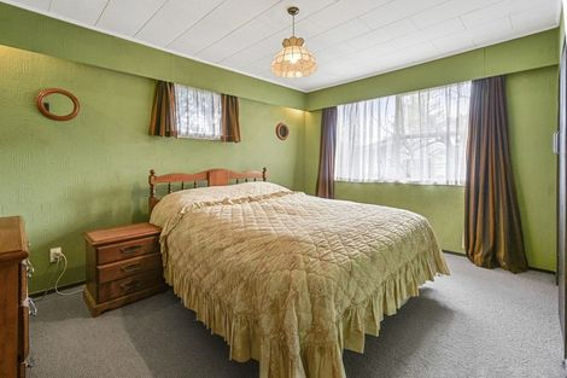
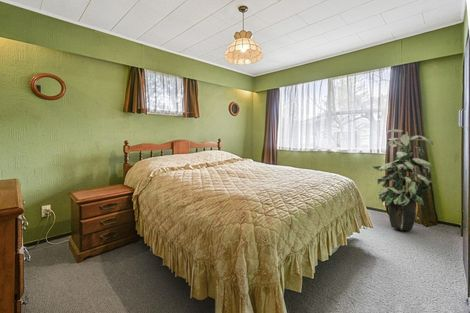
+ indoor plant (400, 179)
